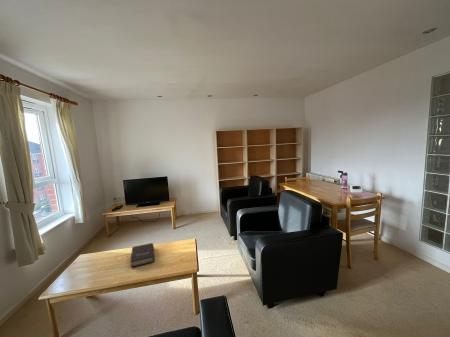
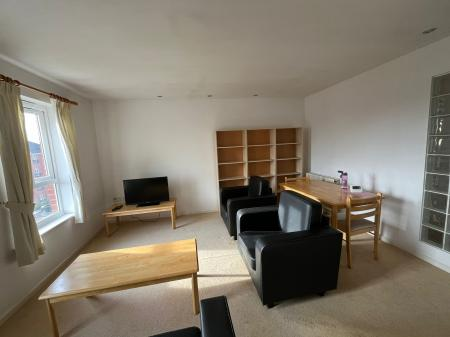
- book (143, 254)
